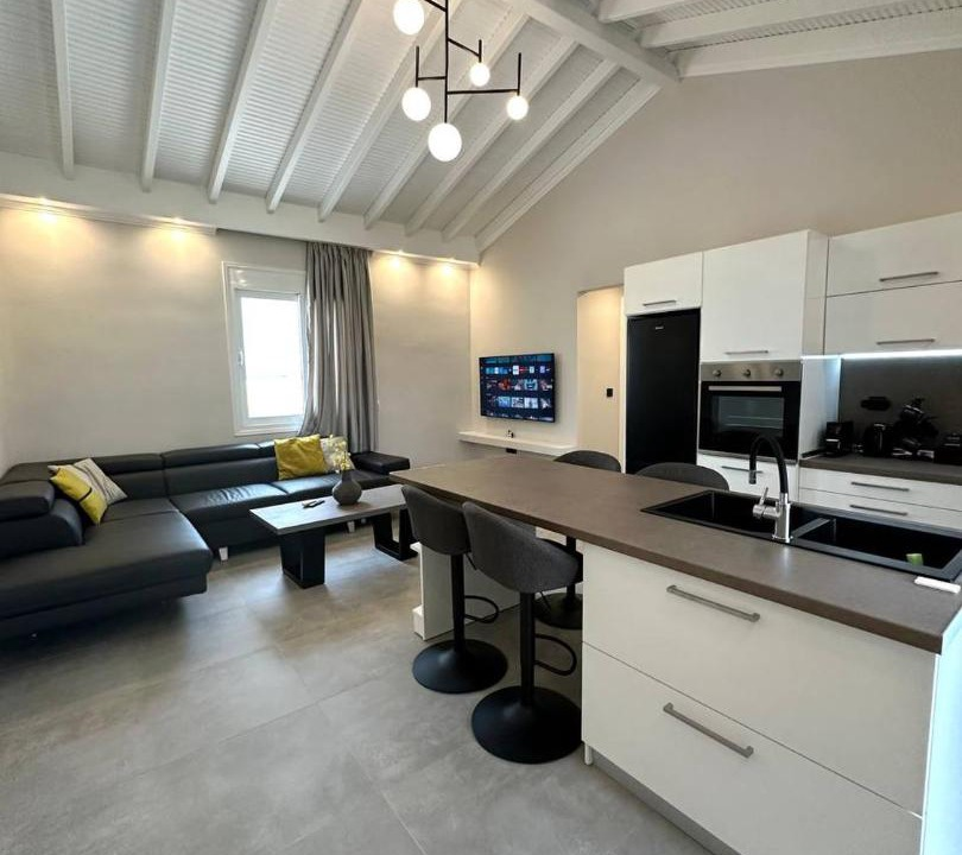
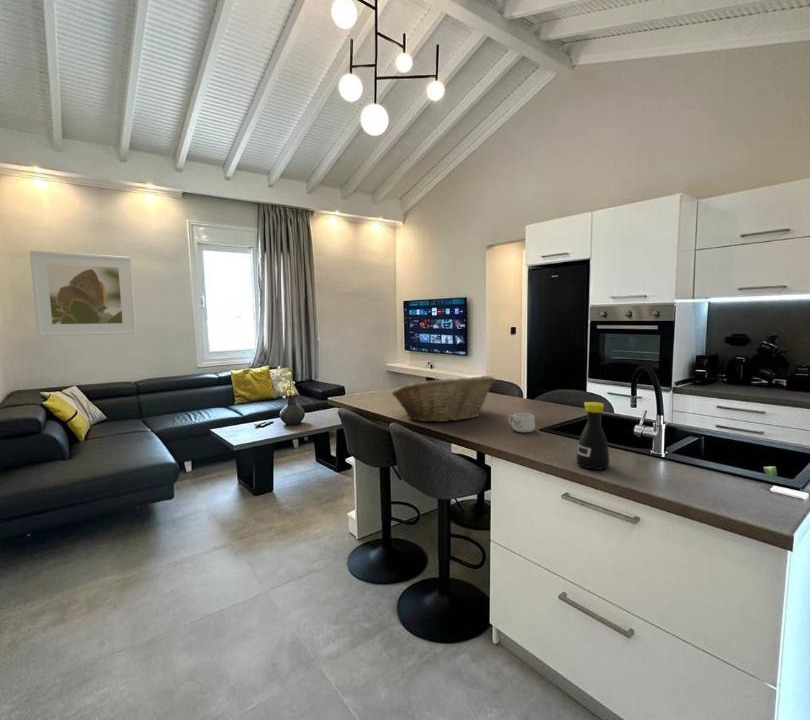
+ mug (520, 422)
+ fruit basket (444, 395)
+ bottle (593, 434)
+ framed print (86, 295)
